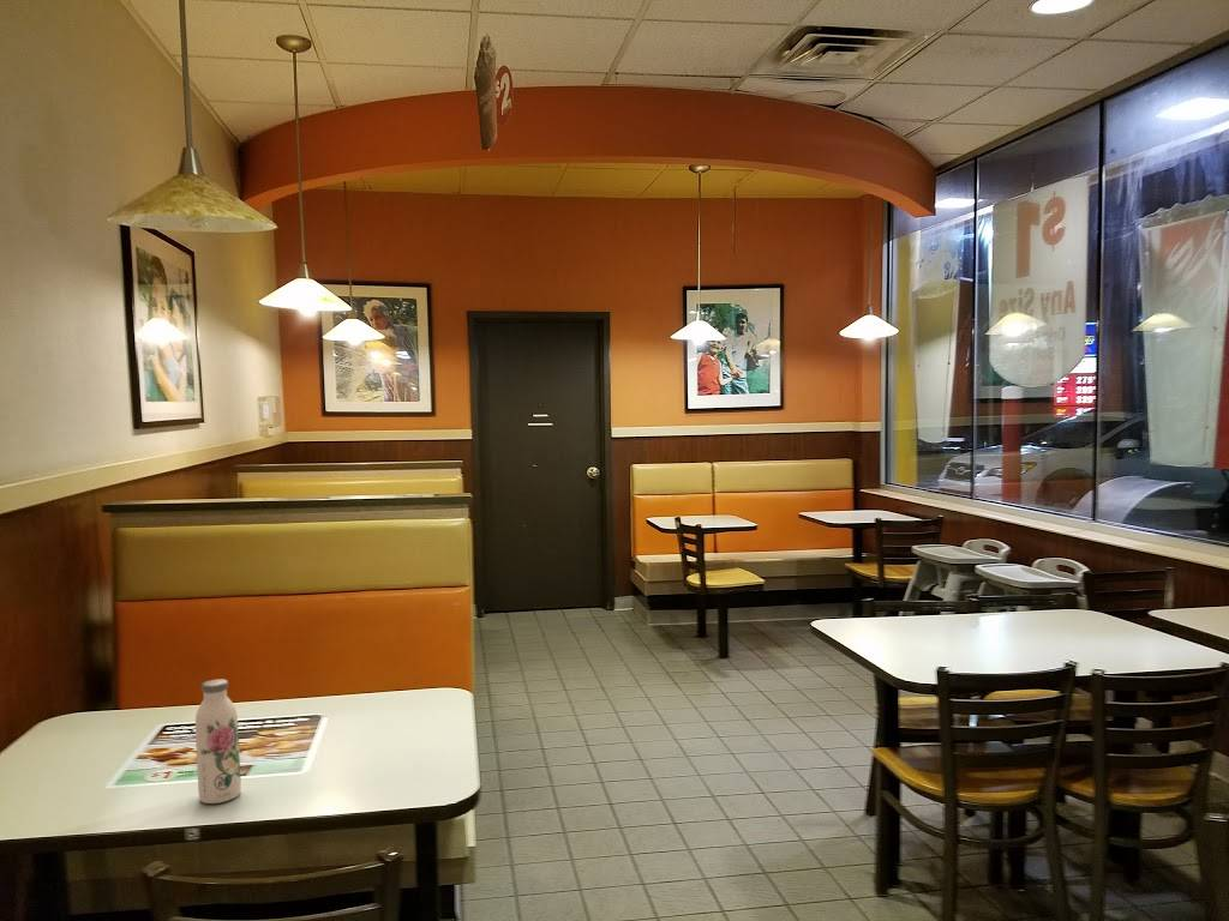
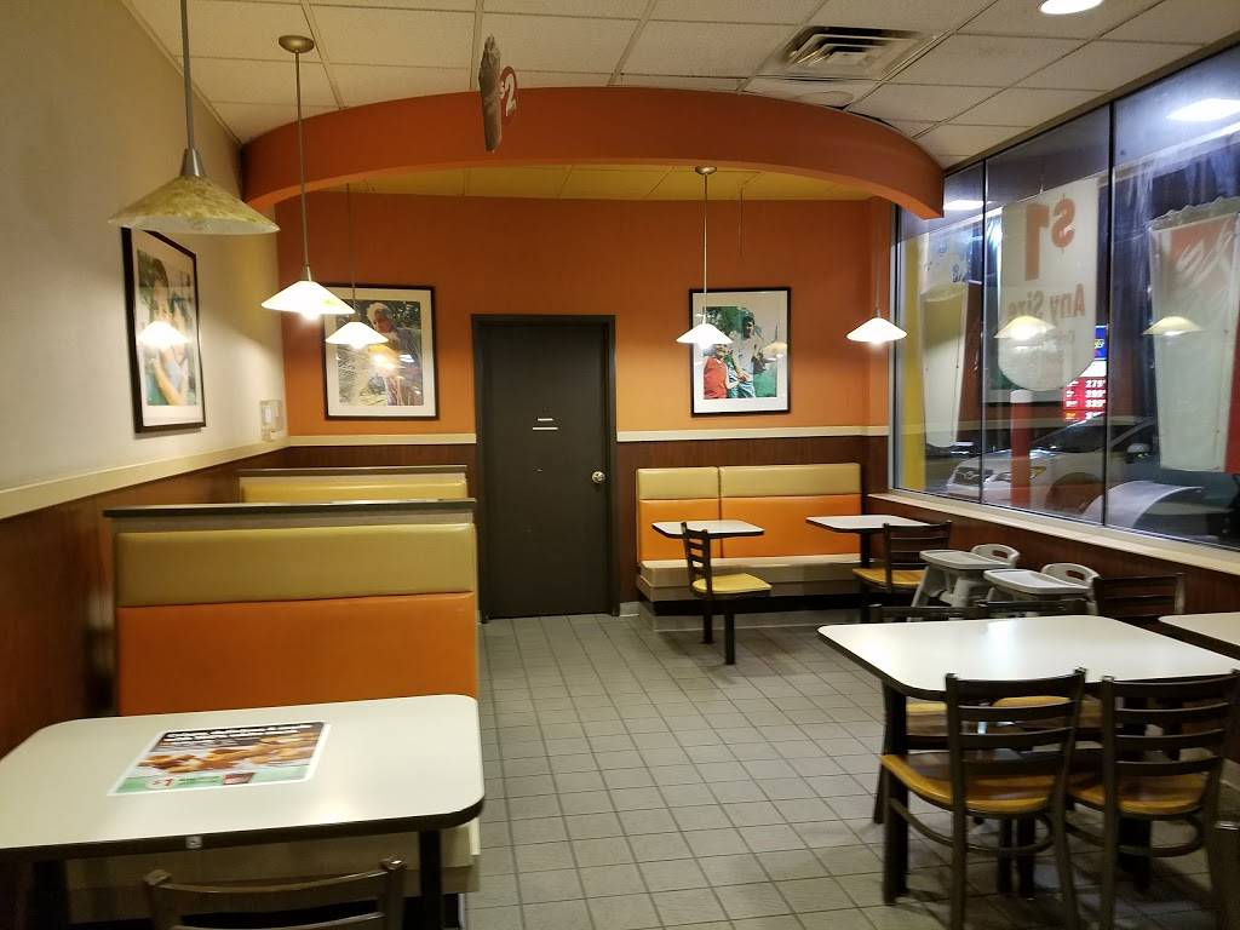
- water bottle (217, 739)
